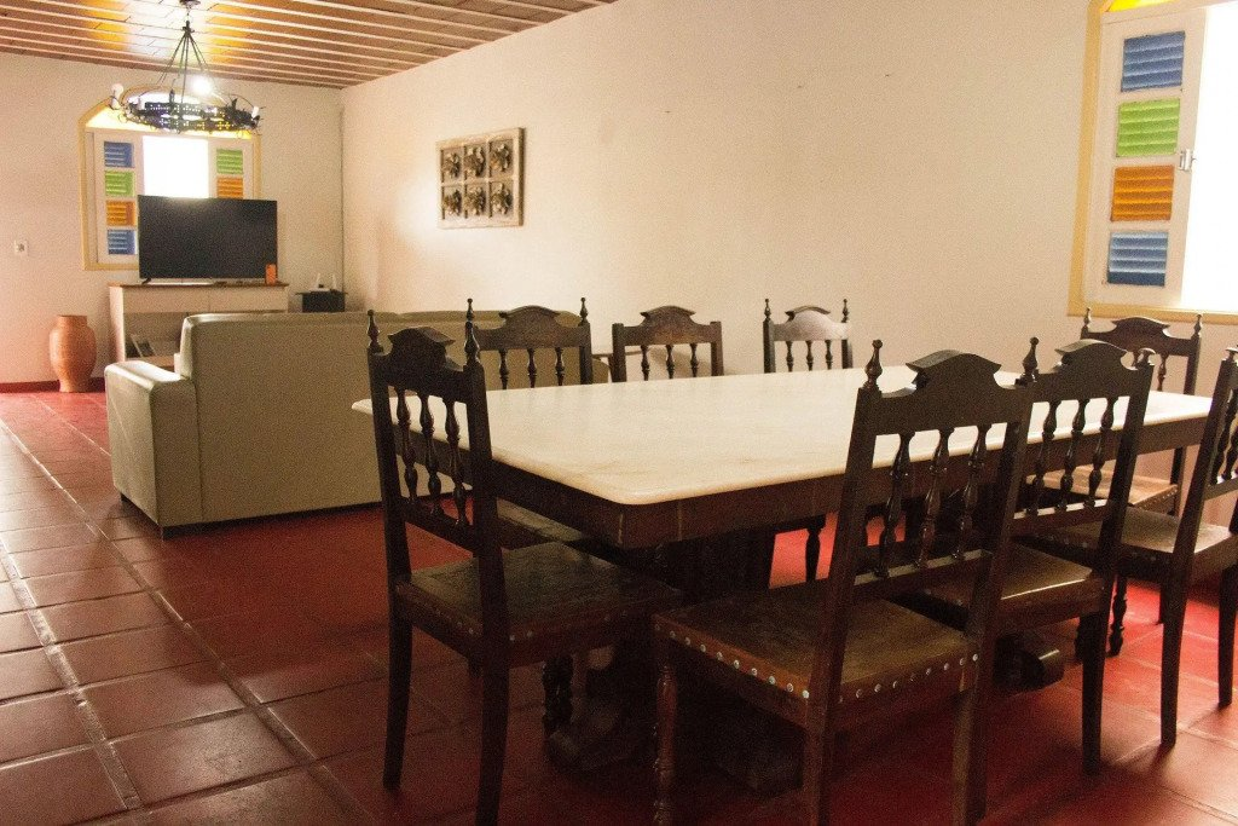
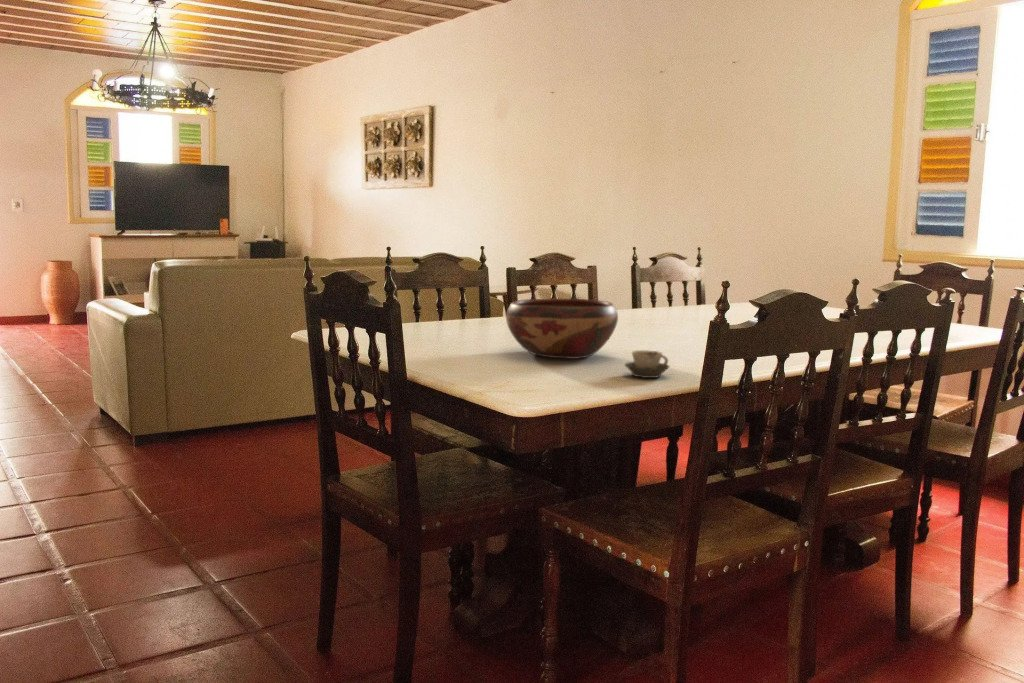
+ cup (647, 364)
+ decorative bowl (561, 328)
